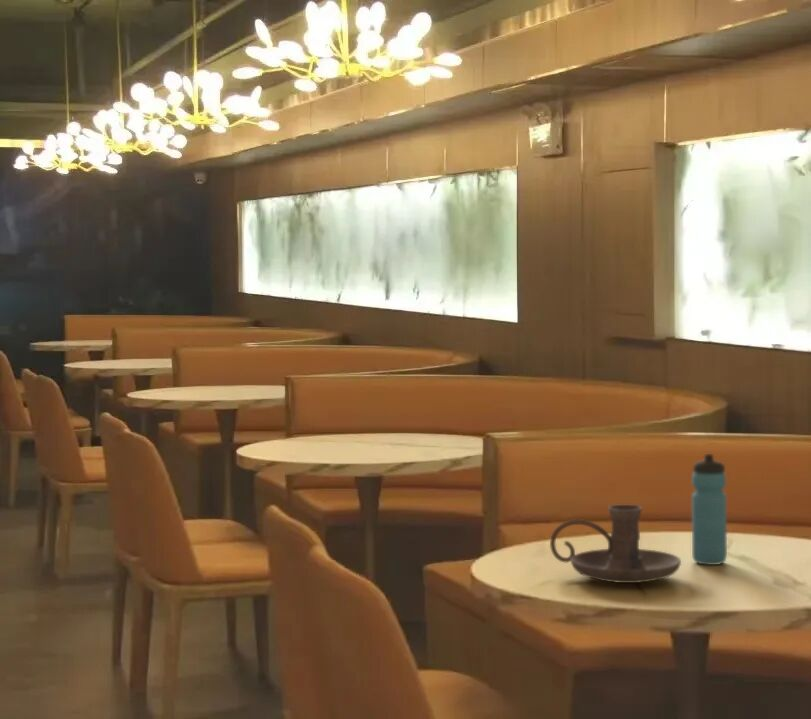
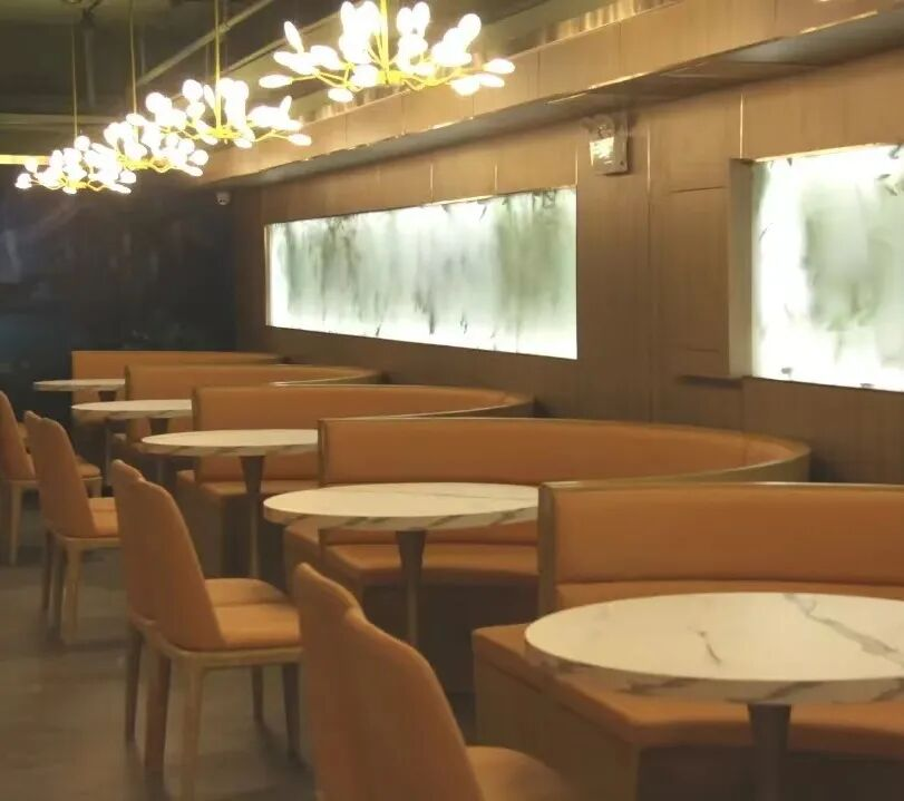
- water bottle (709, 508)
- candle holder (613, 542)
